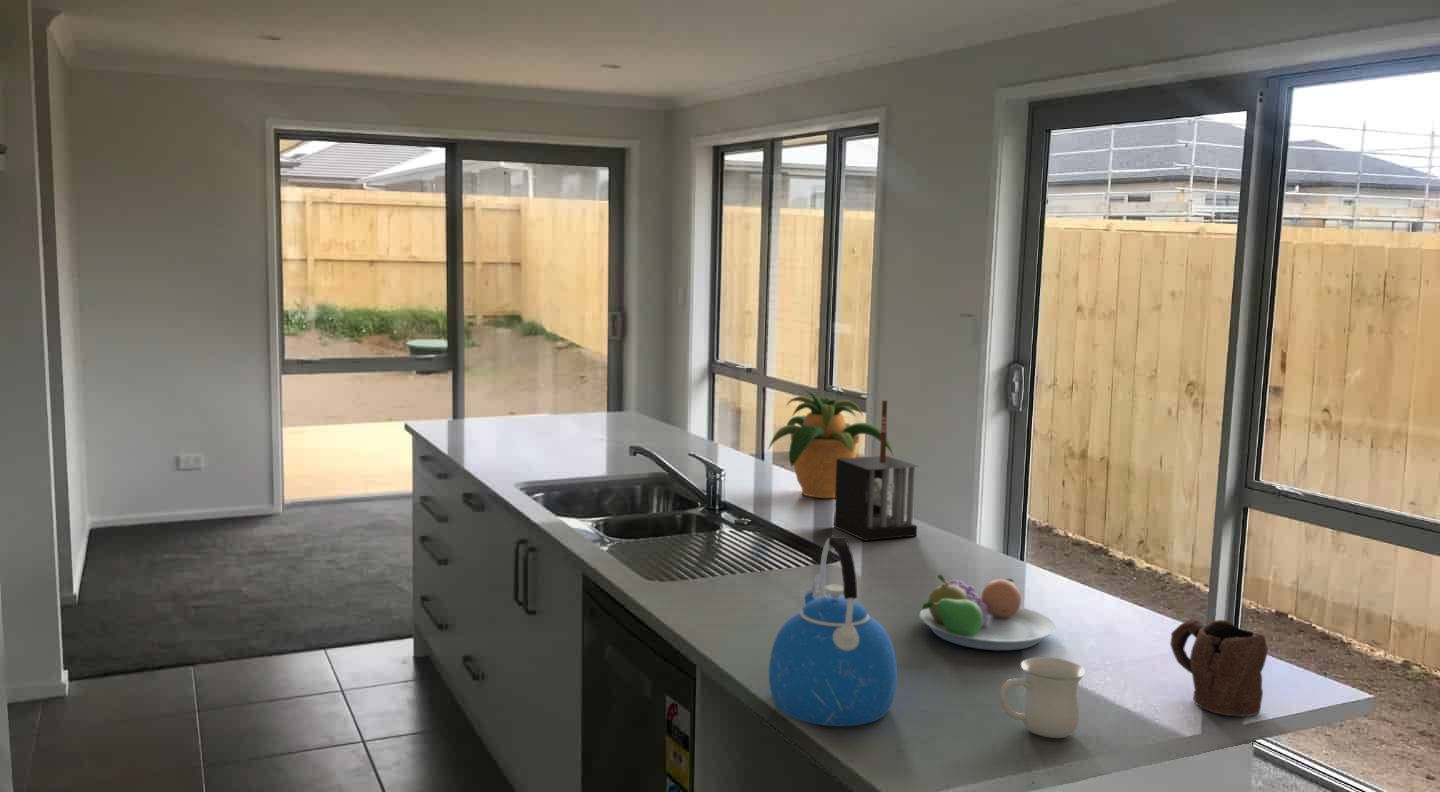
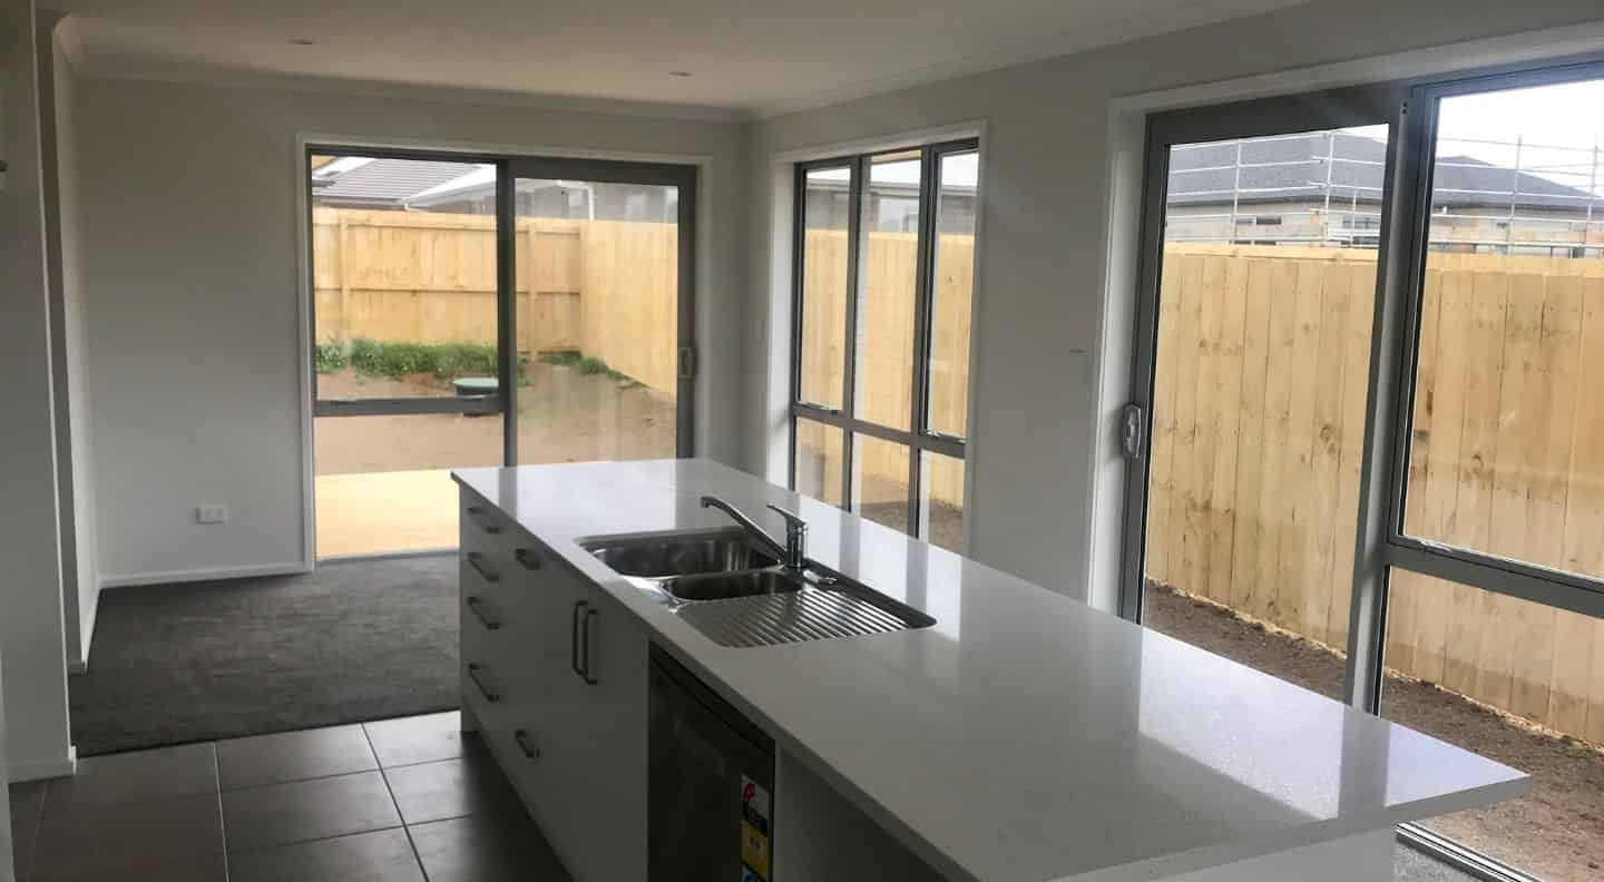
- kettle (830, 615)
- potted plant (820, 440)
- mug (1212, 660)
- fruit bowl (981, 607)
- knife block (882, 467)
- mug (1039, 700)
